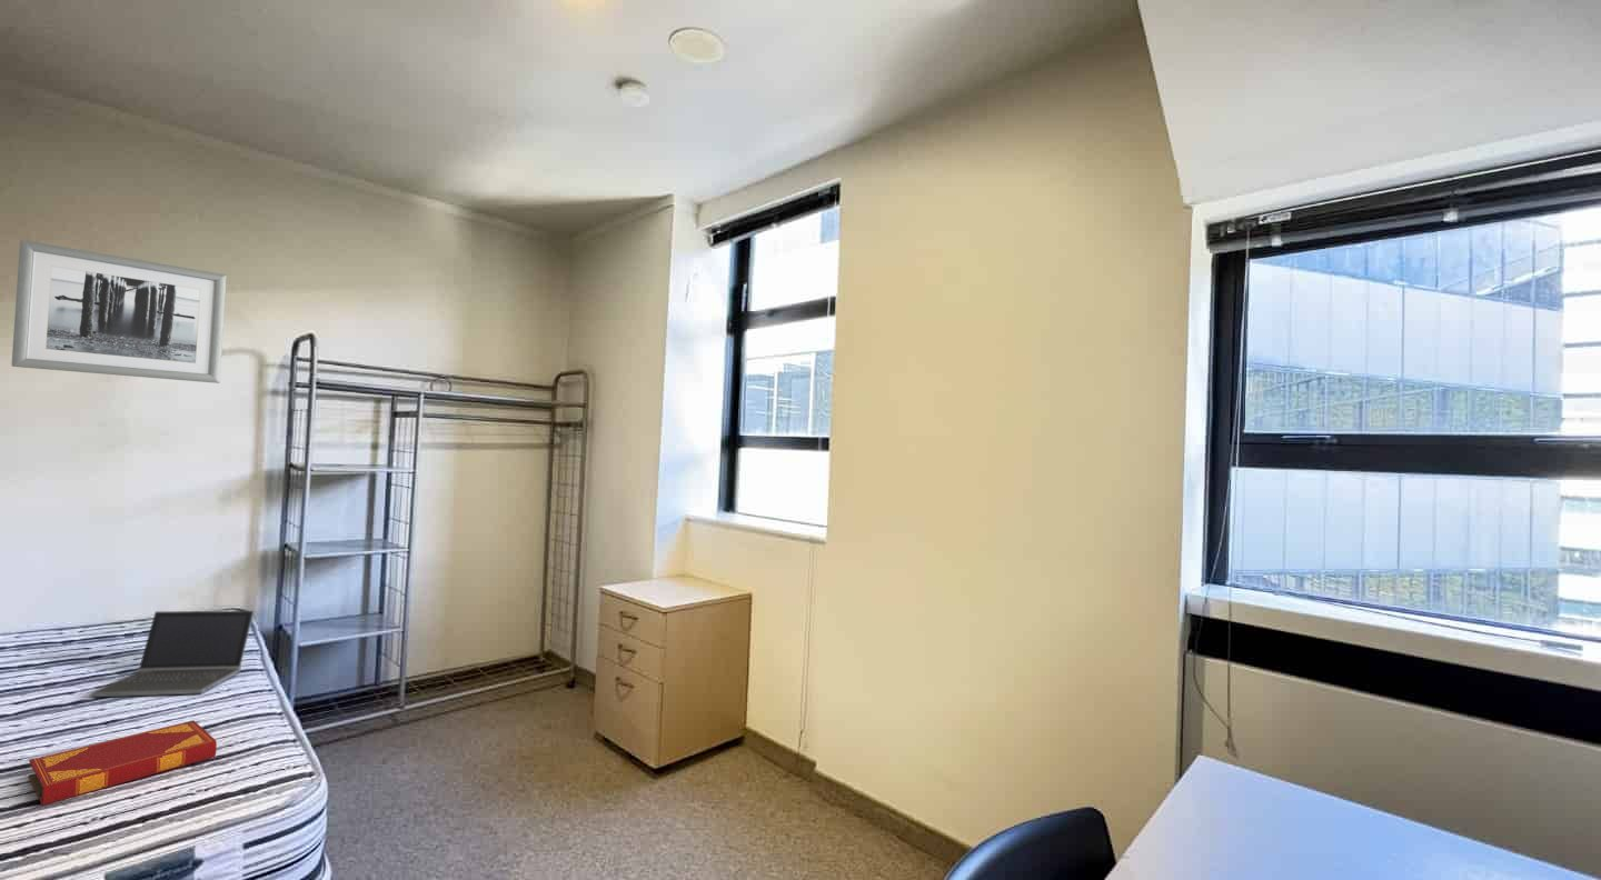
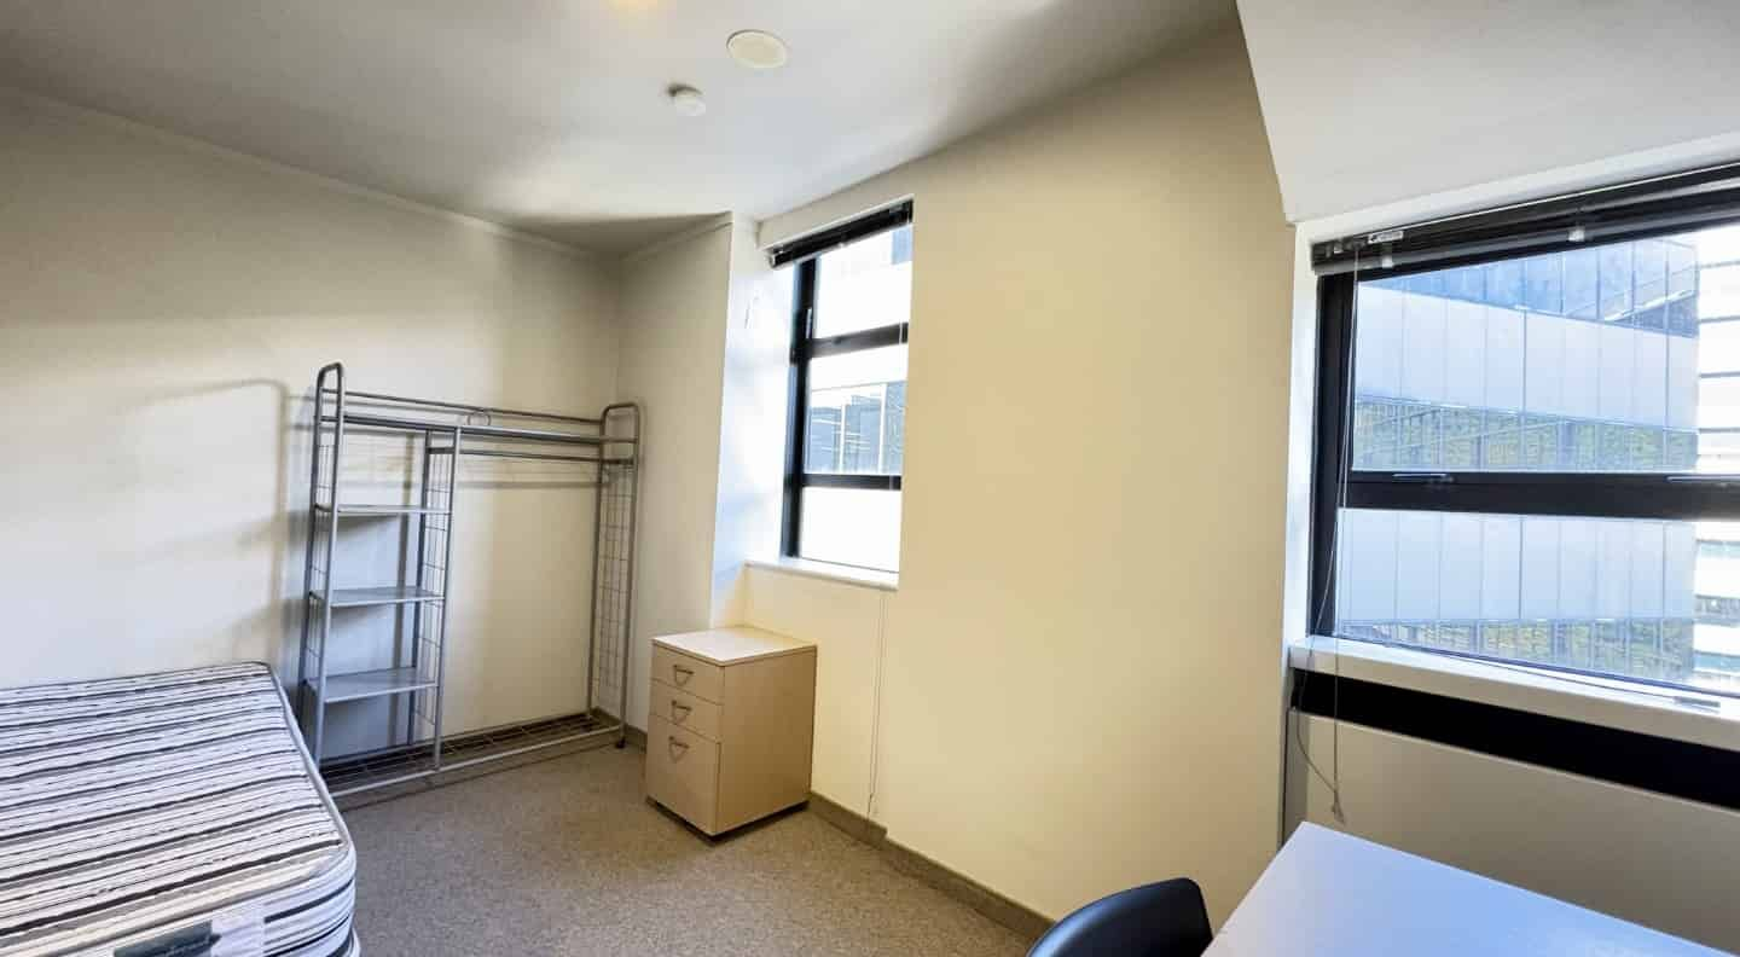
- wall art (127, 317)
- hardback book (126, 758)
- laptop computer (178, 650)
